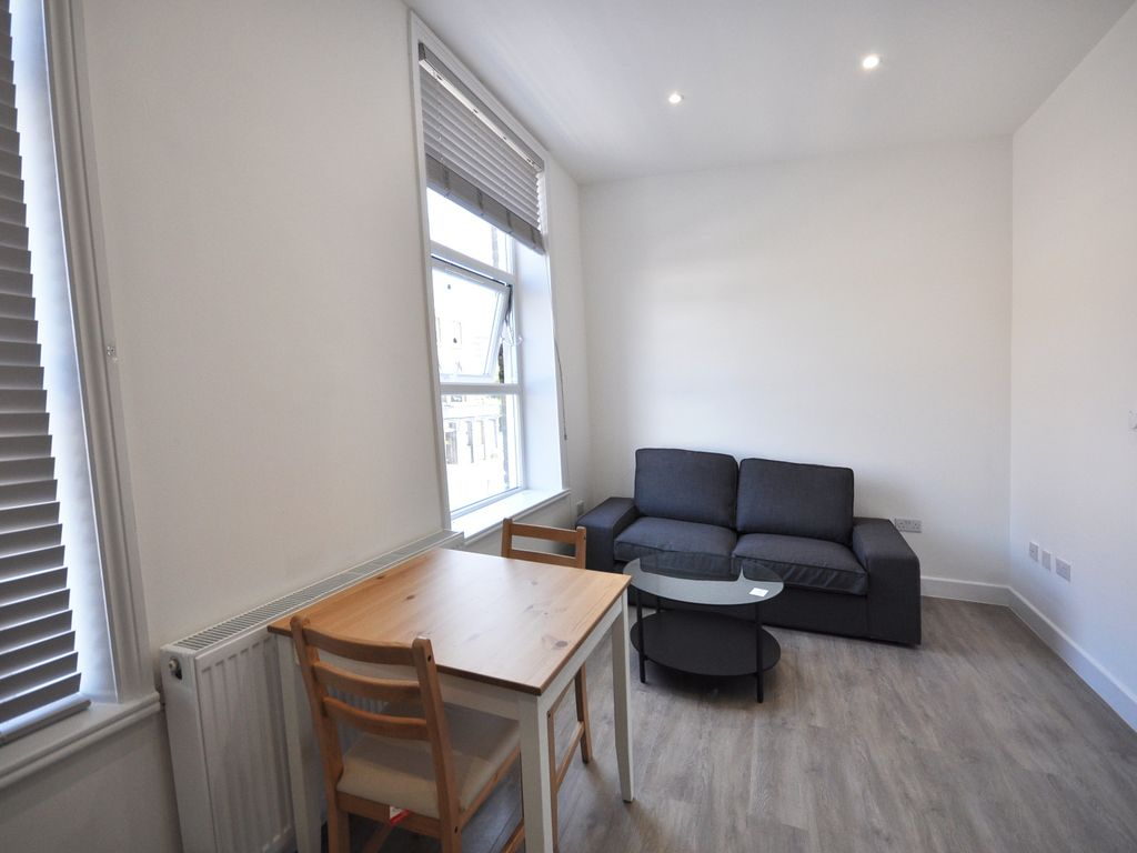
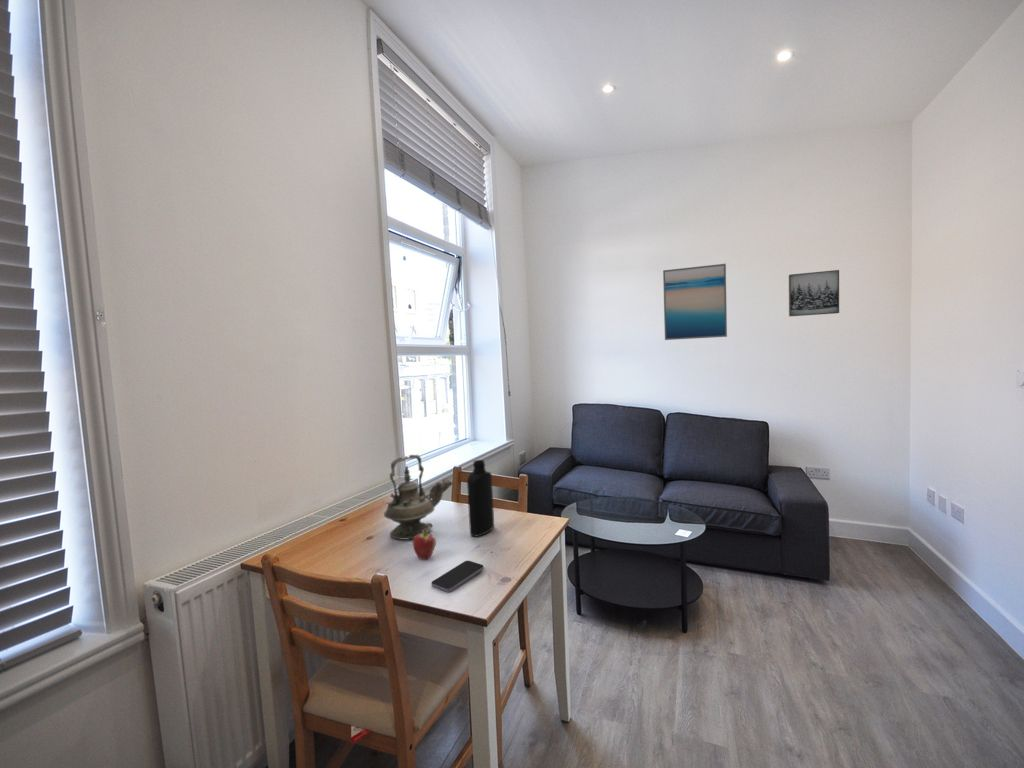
+ bottle (480, 496)
+ smartphone (458, 575)
+ wall art (813, 293)
+ wall art (694, 303)
+ teapot (421, 490)
+ fruit (424, 541)
